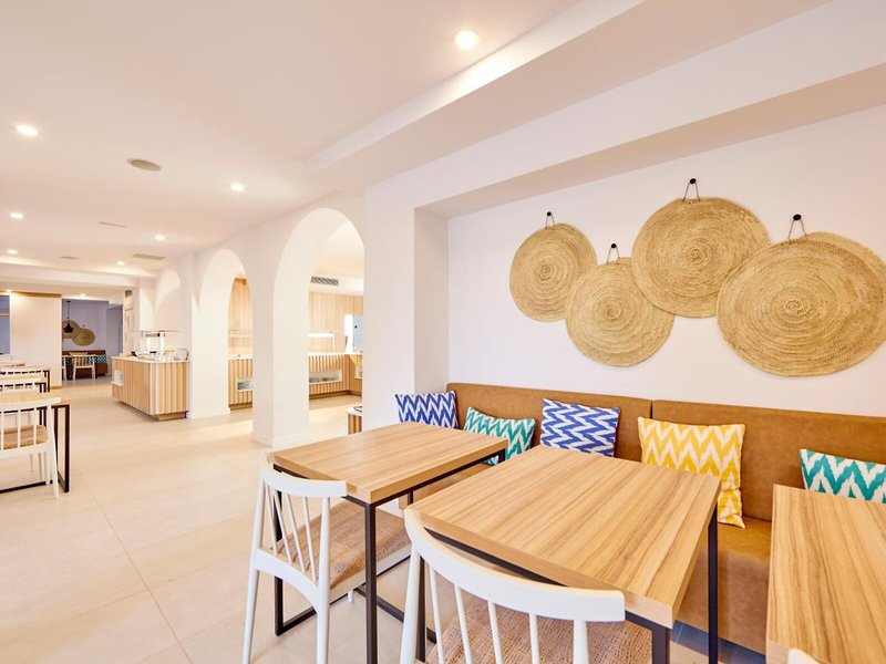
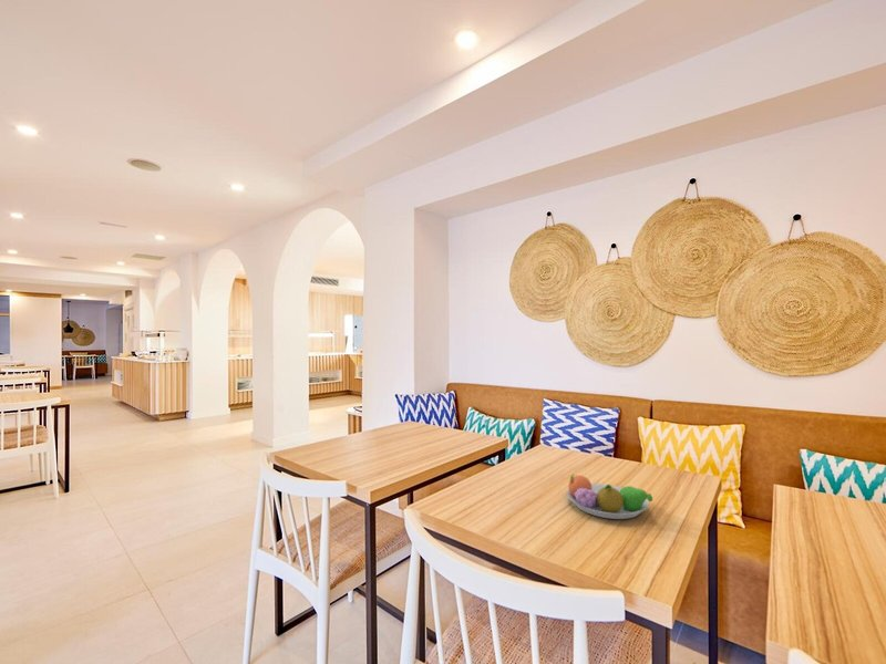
+ fruit bowl (608, 490)
